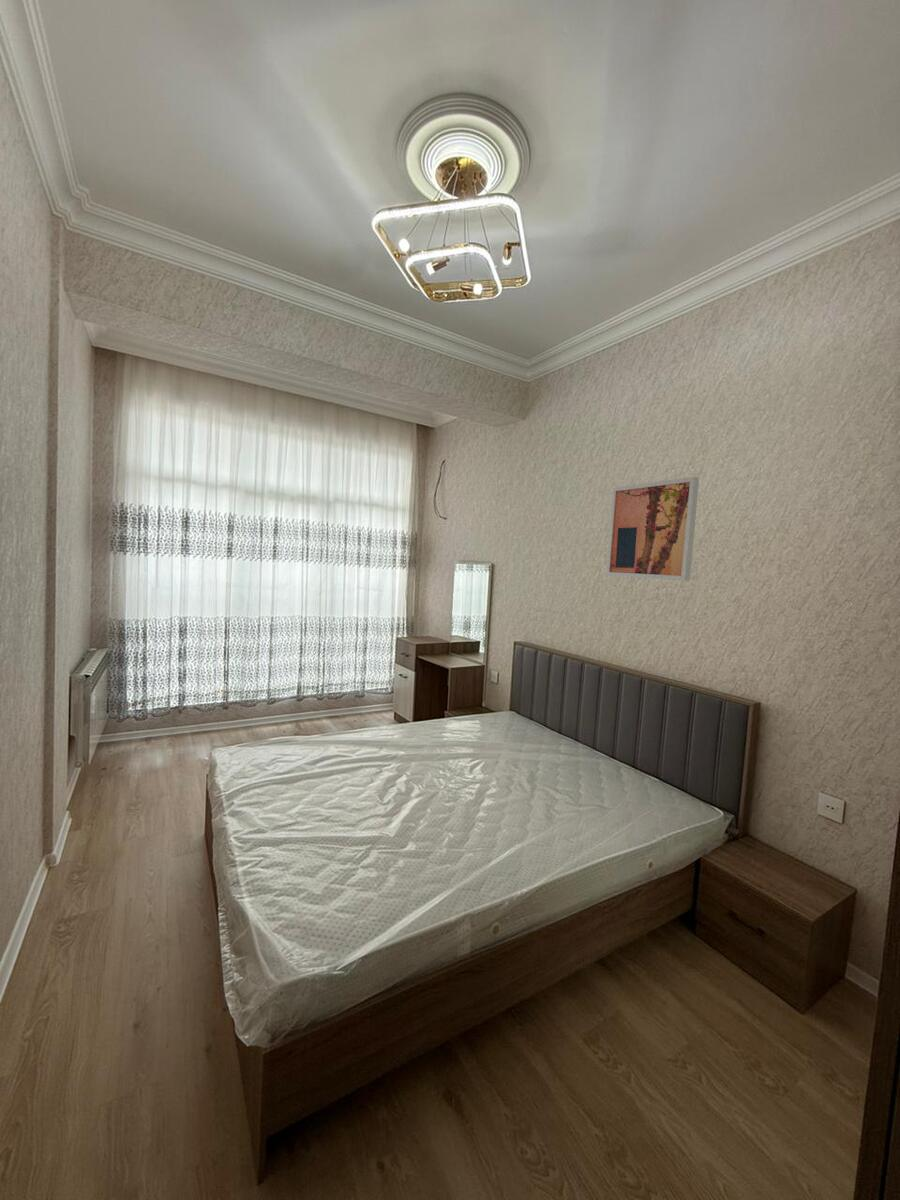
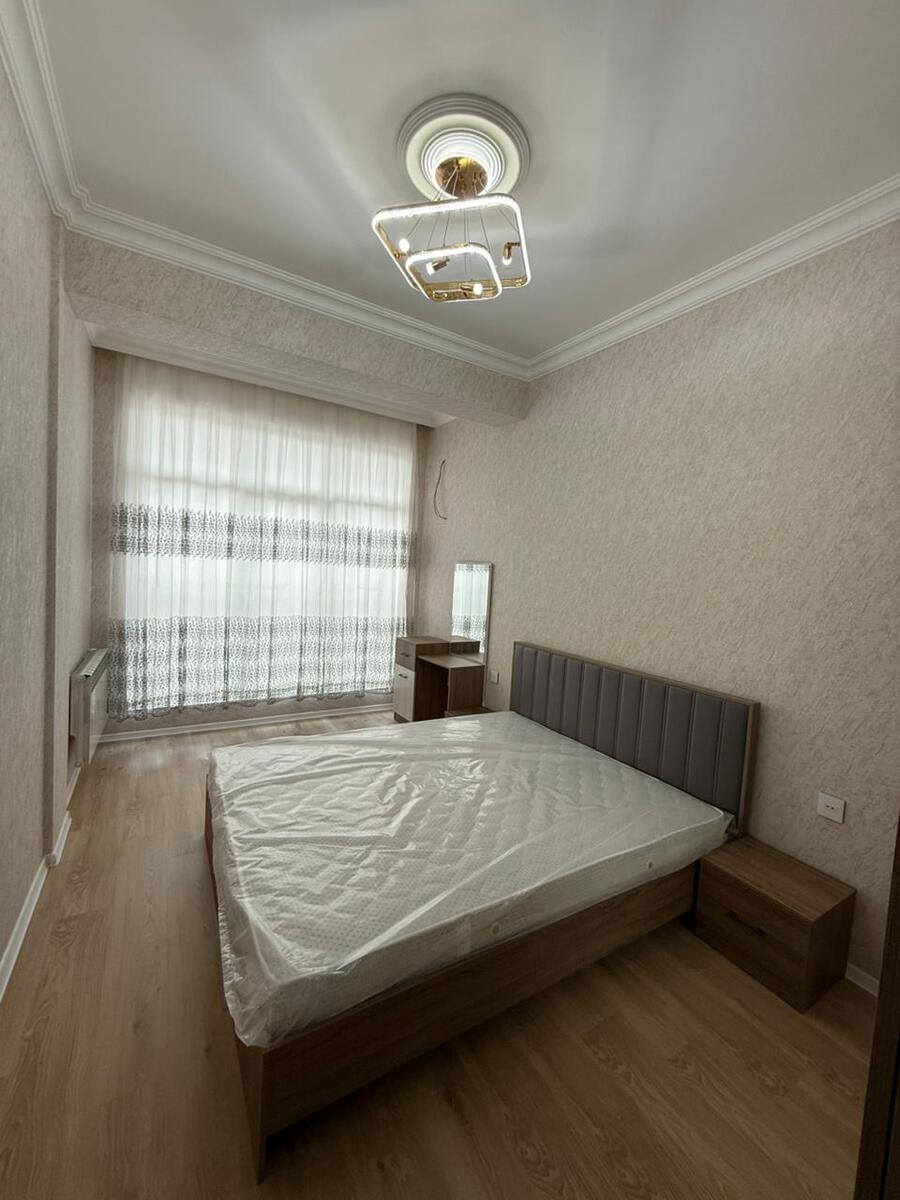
- wall art (648, 530)
